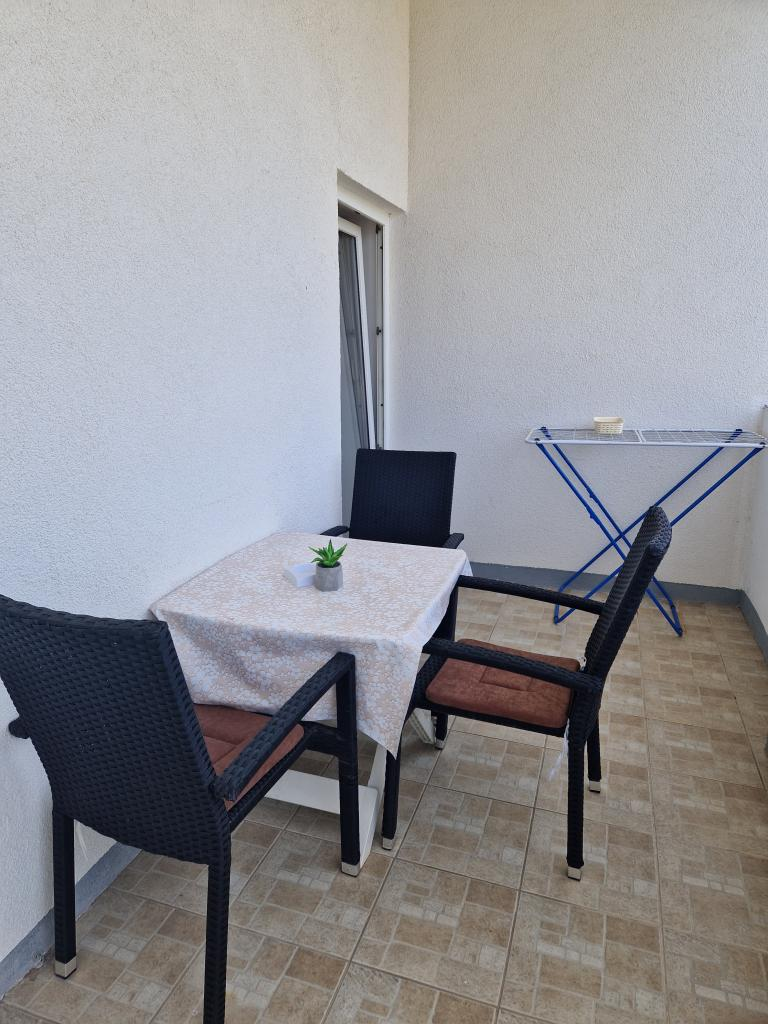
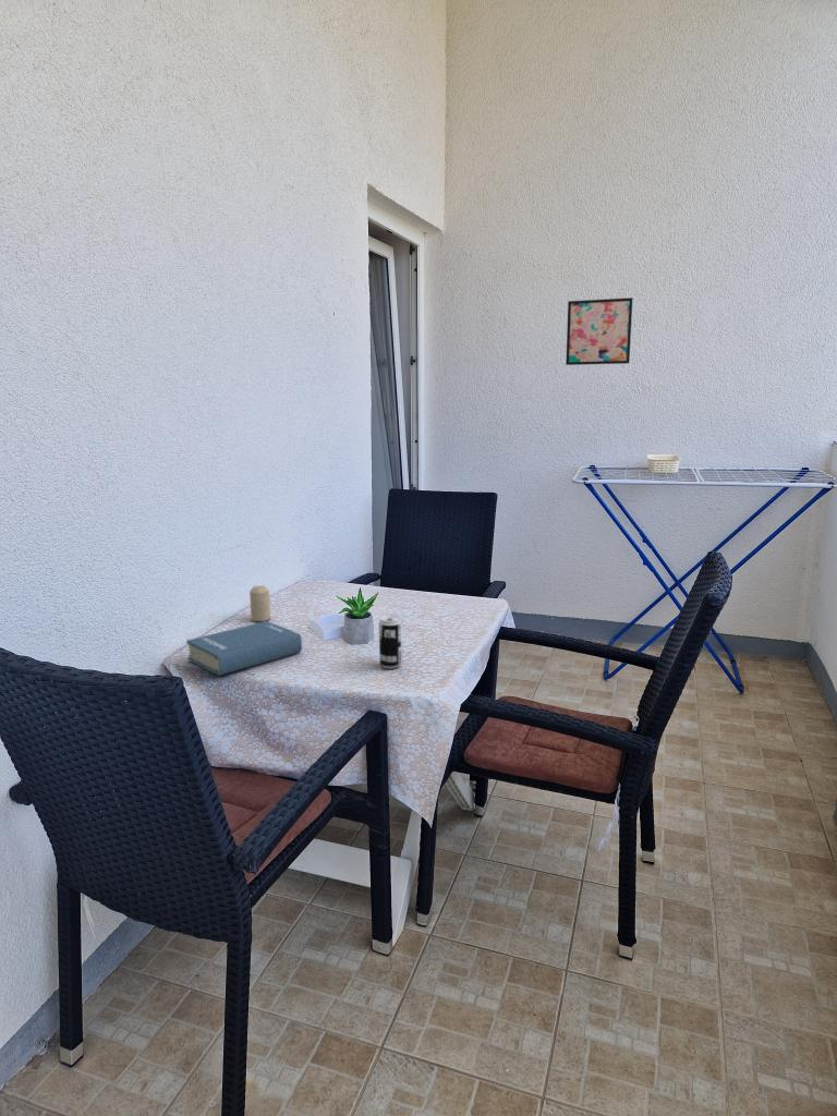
+ book (244, 646)
+ candle (259, 602)
+ beverage can (390, 641)
+ wall art (598, 331)
